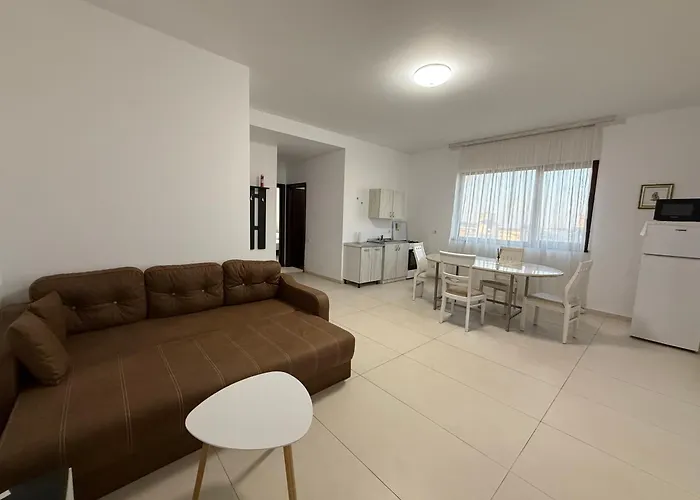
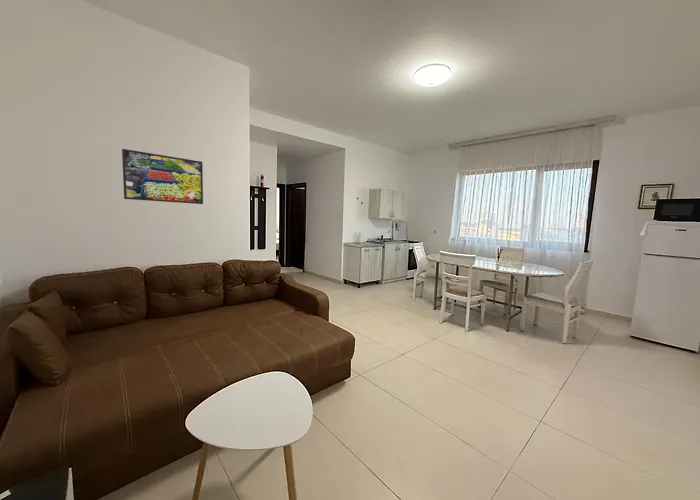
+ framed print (166, 179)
